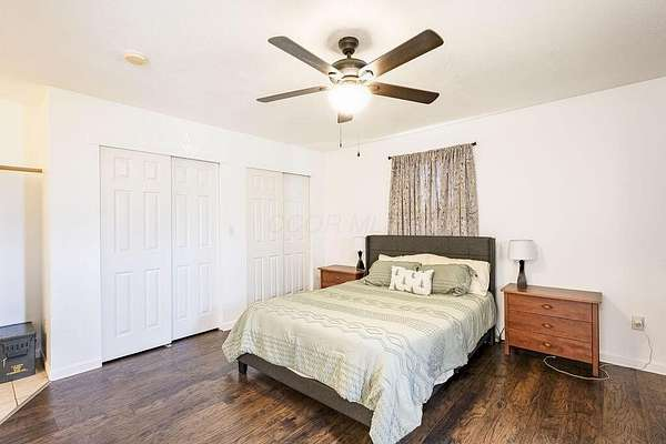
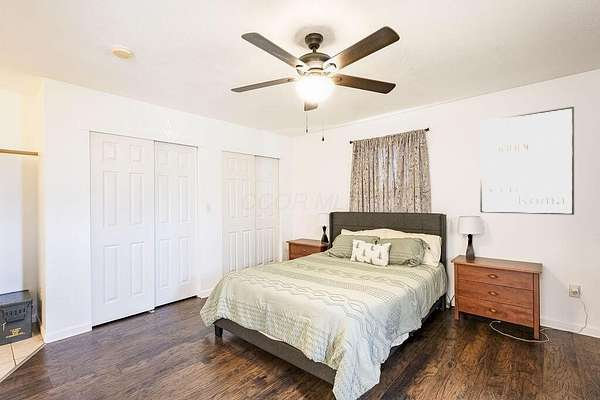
+ wall art (523, 164)
